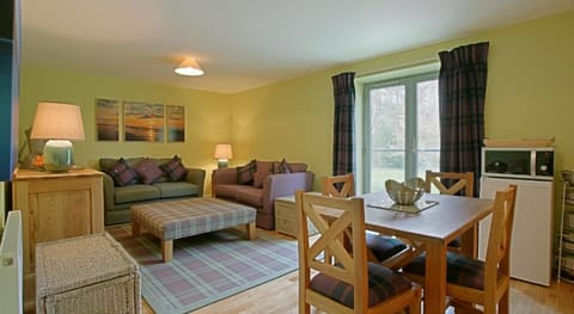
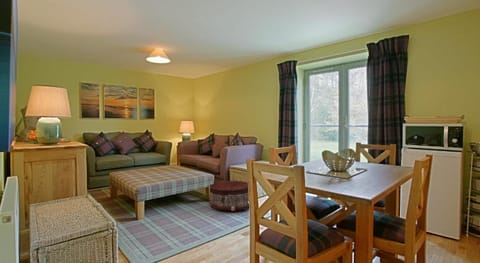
+ pouf (232, 193)
